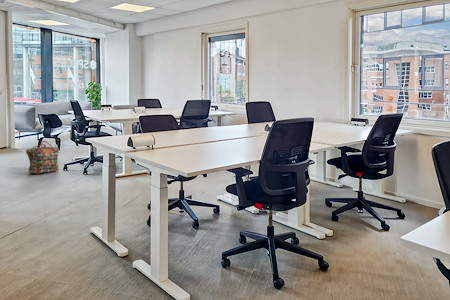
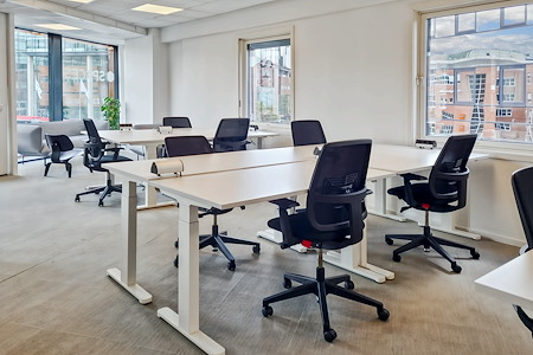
- backpack (43, 156)
